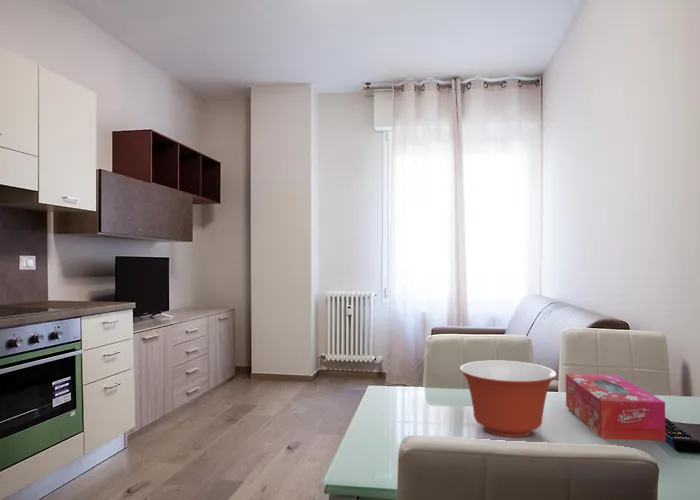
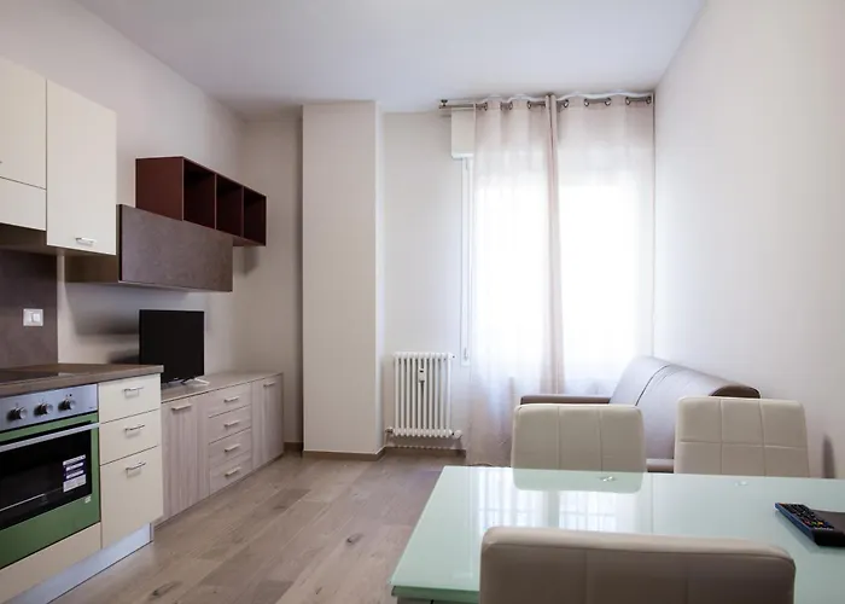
- tissue box (610, 404)
- mixing bowl (507, 399)
